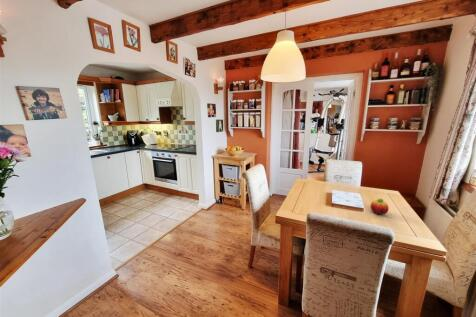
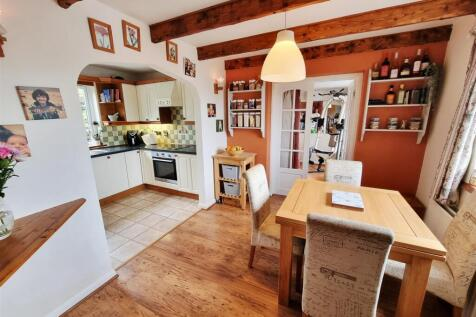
- fruit (379, 206)
